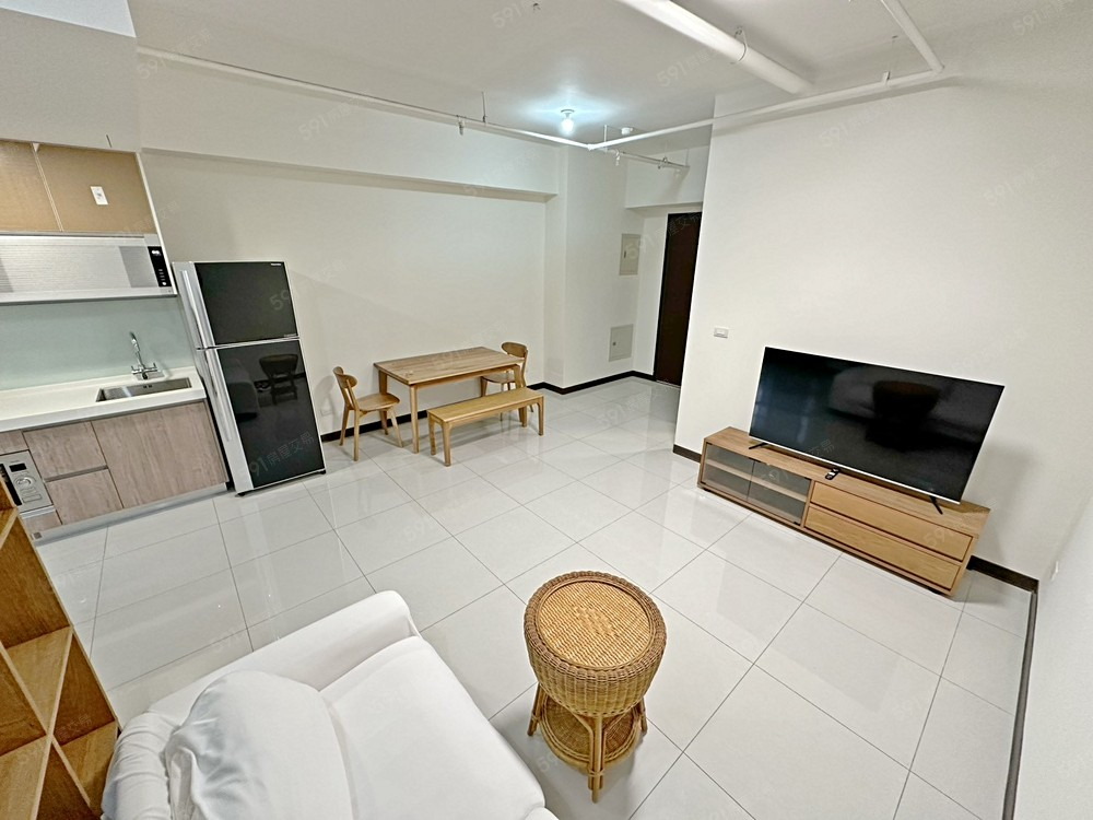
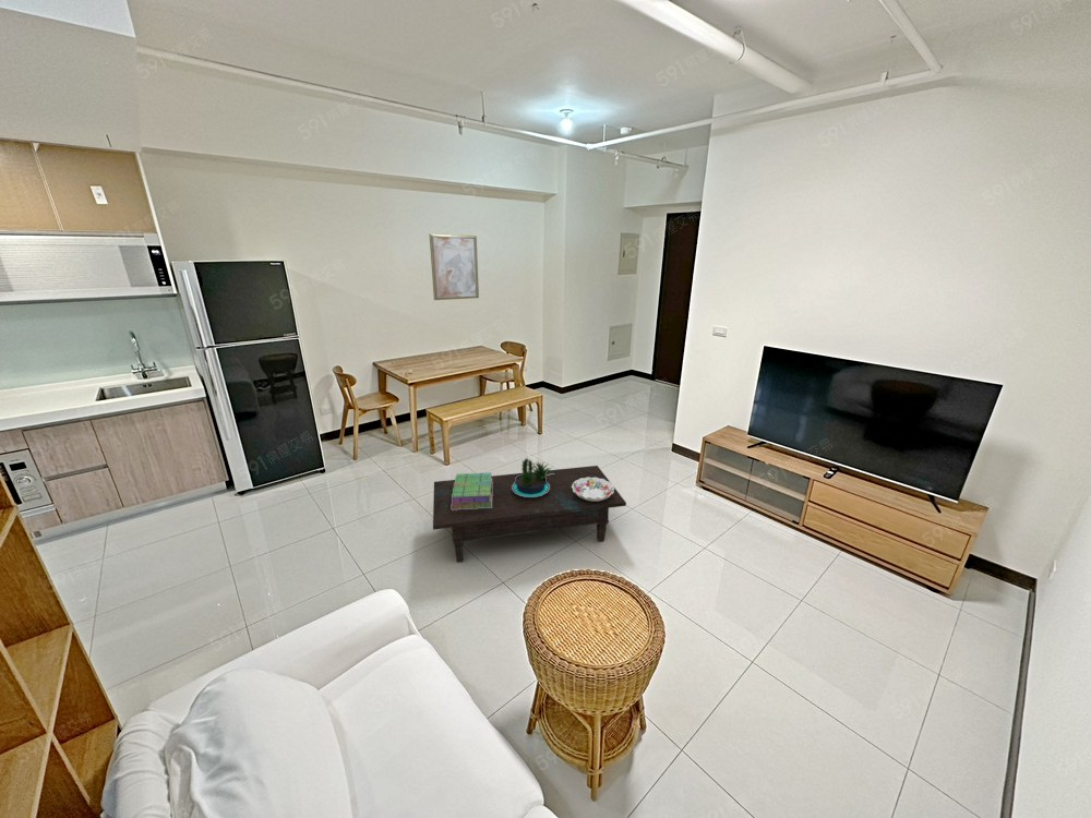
+ wall art (455, 267)
+ potted plant (533, 474)
+ stack of books (472, 490)
+ decorative bowl (592, 491)
+ coffee table (526, 510)
